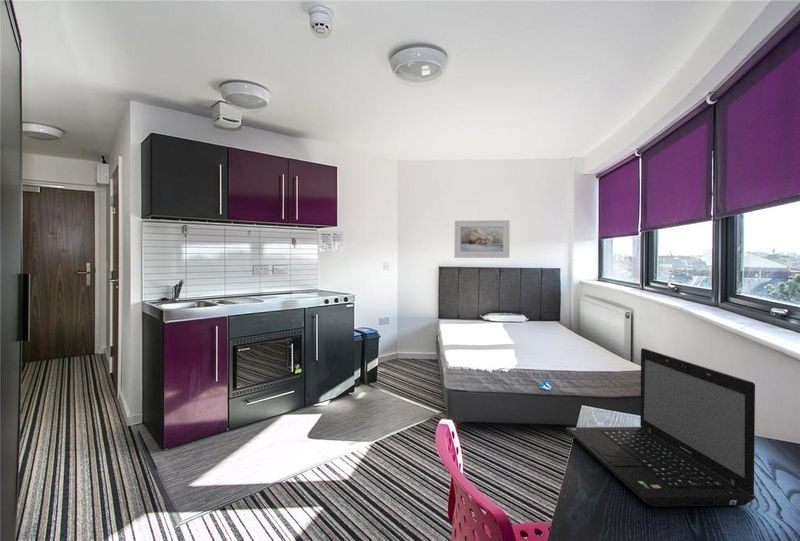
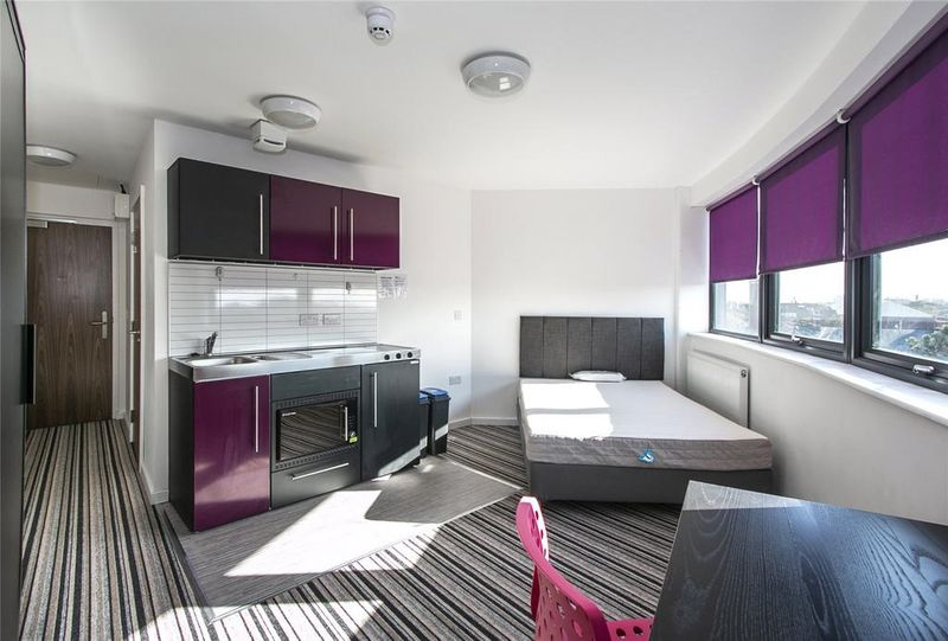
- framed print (481, 239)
- laptop (643, 413)
